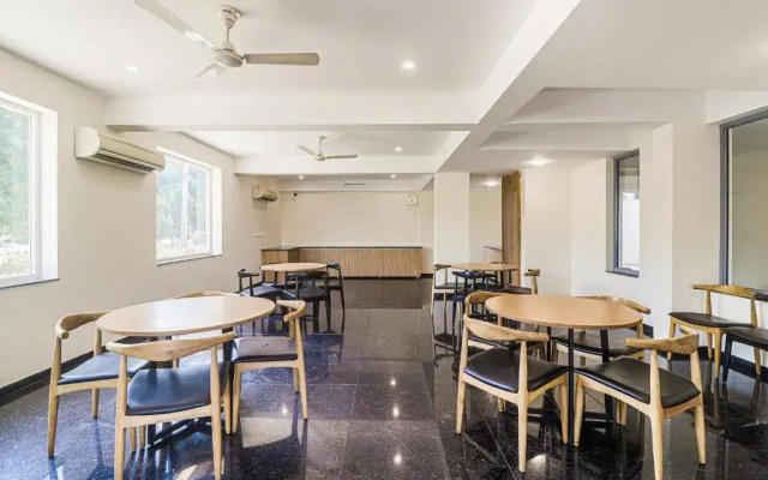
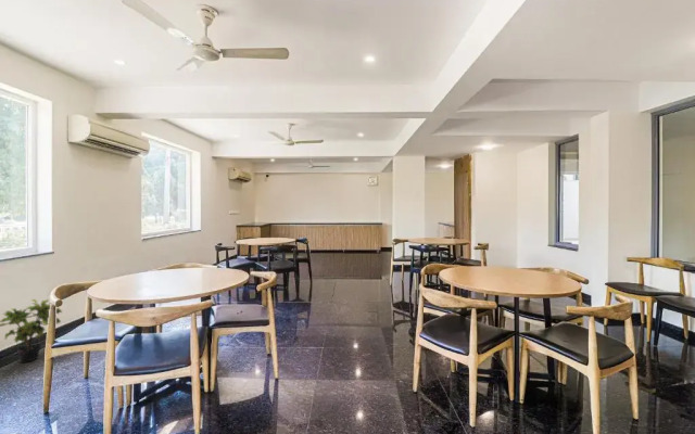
+ potted plant (33, 329)
